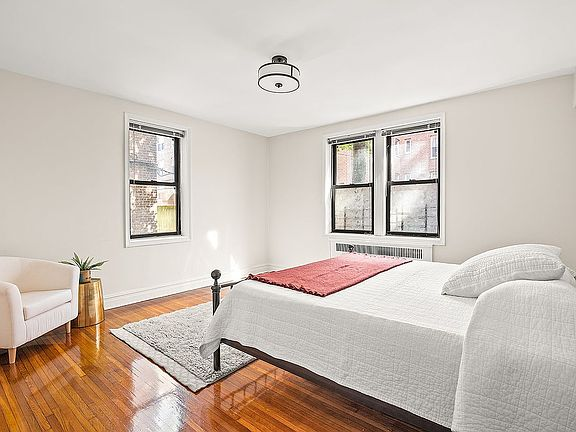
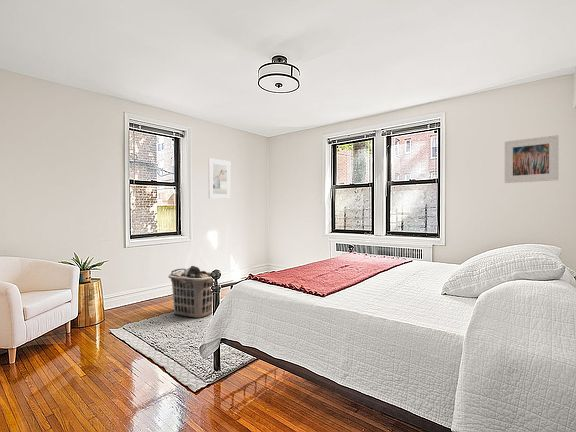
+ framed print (219, 179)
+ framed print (530, 160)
+ clothes hamper (193, 290)
